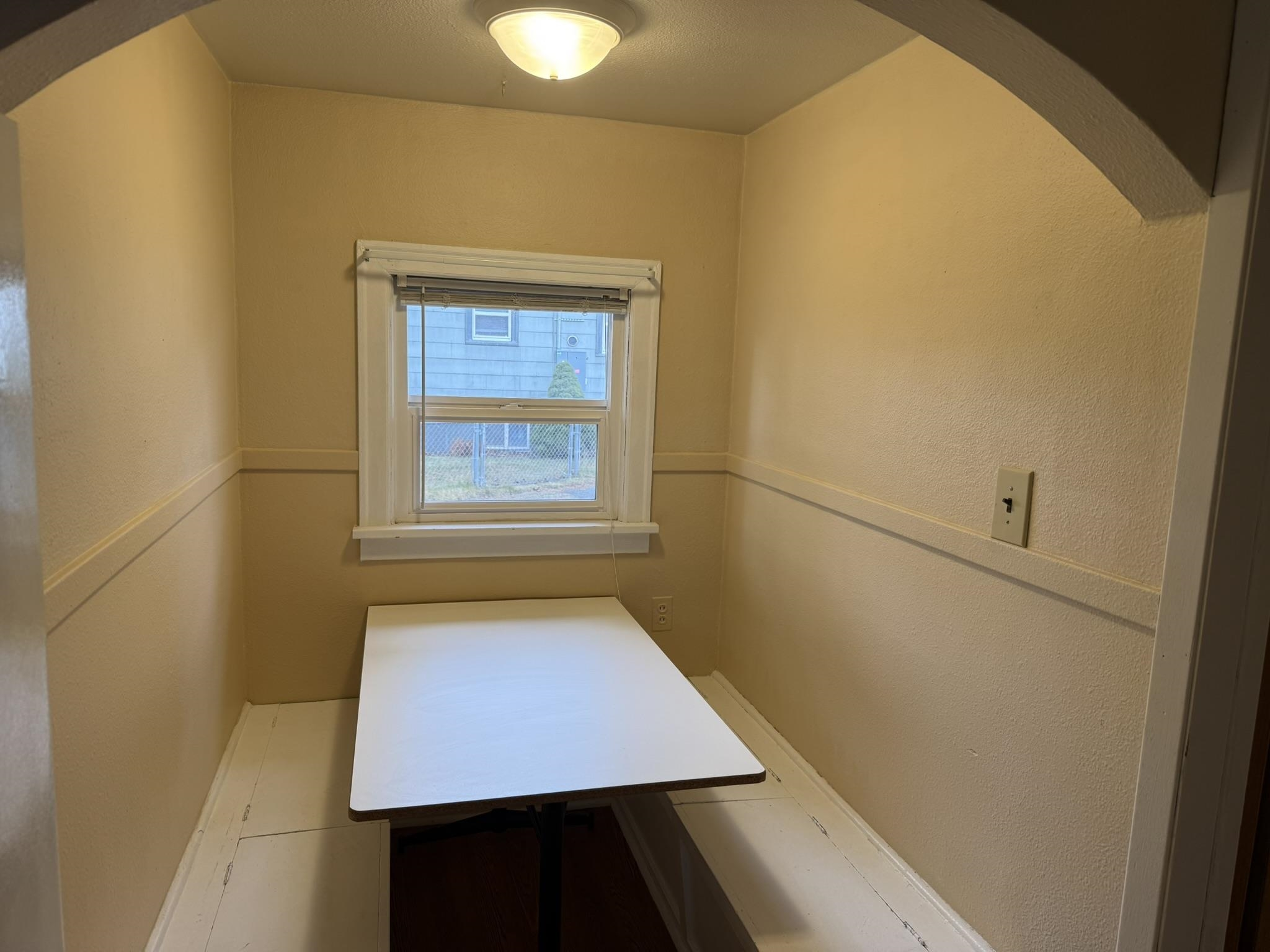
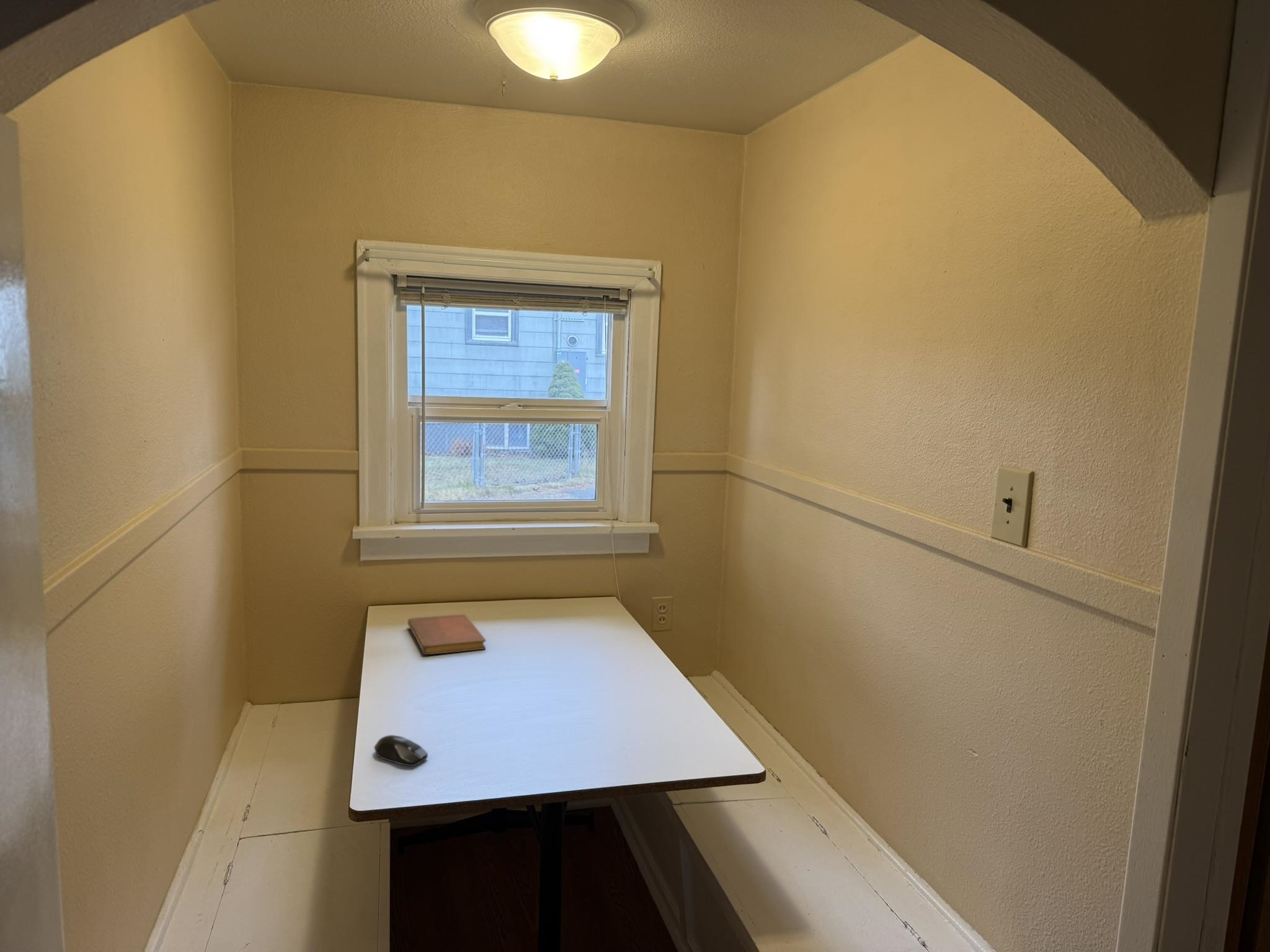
+ notebook (445, 633)
+ computer mouse (401, 748)
